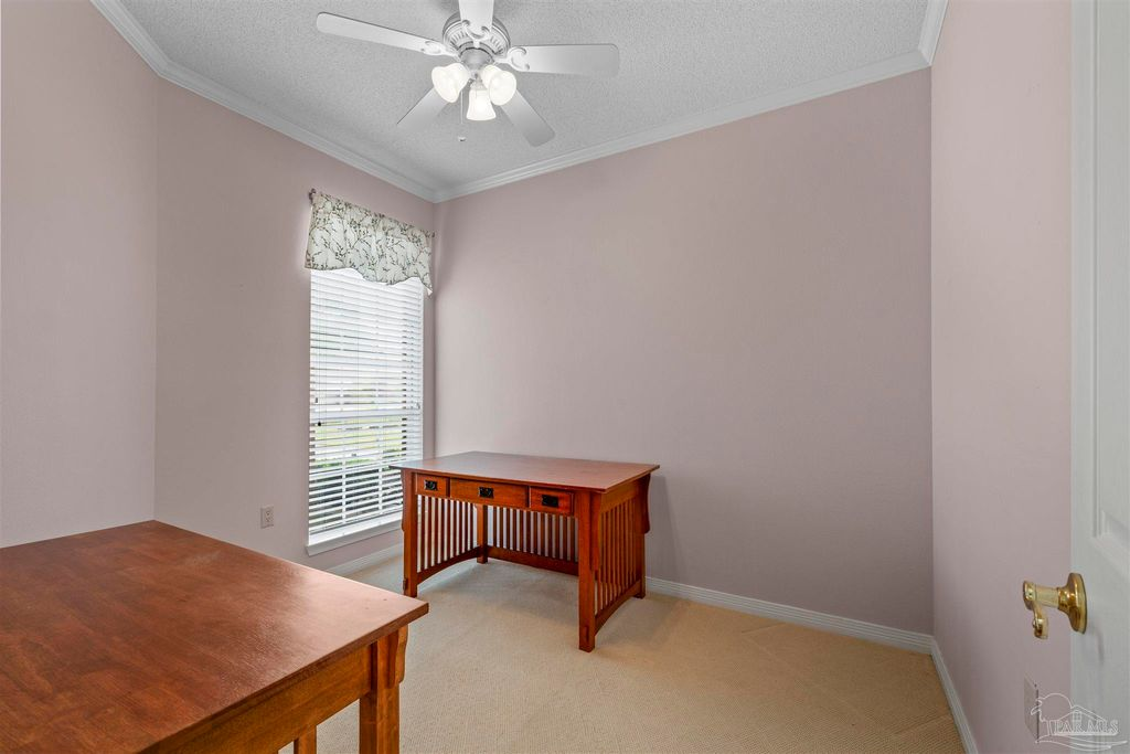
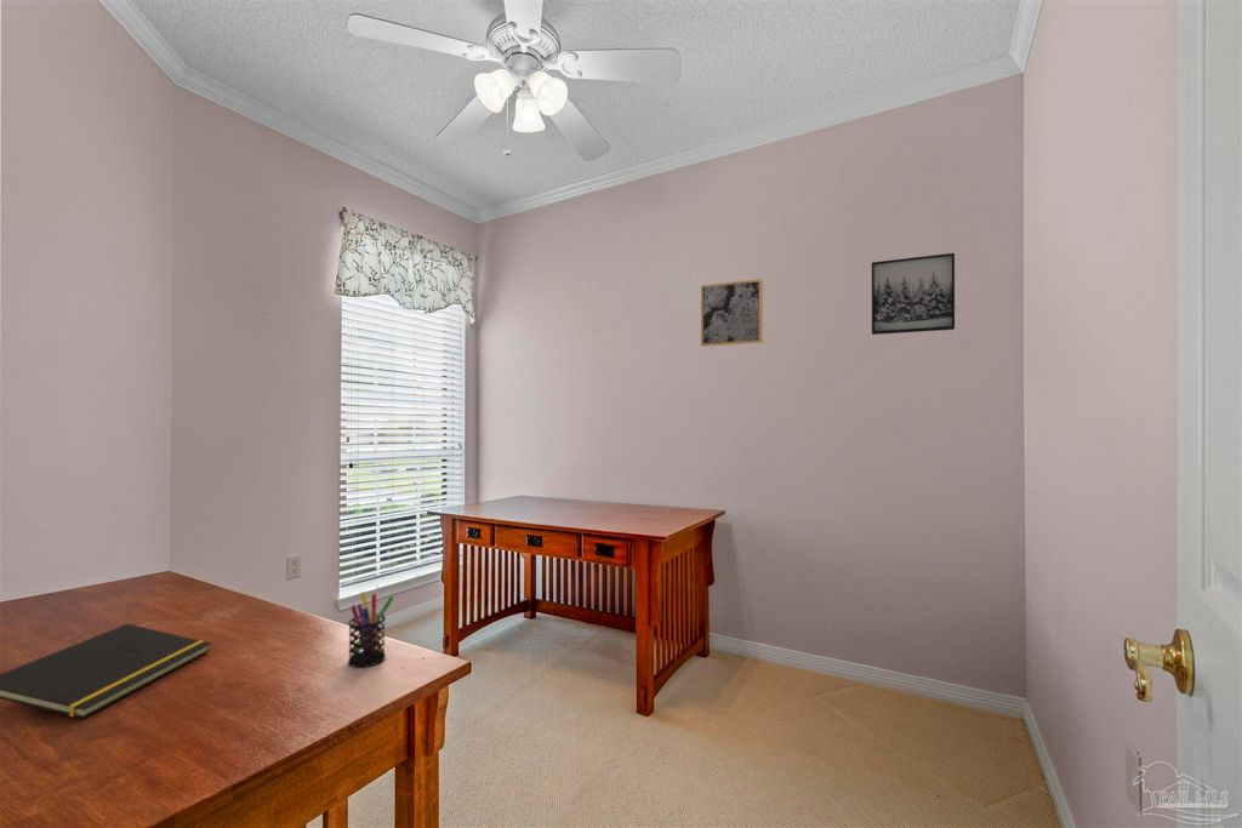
+ wall art (911, 295)
+ pen holder (371, 624)
+ notepad (107, 664)
+ wall art (730, 313)
